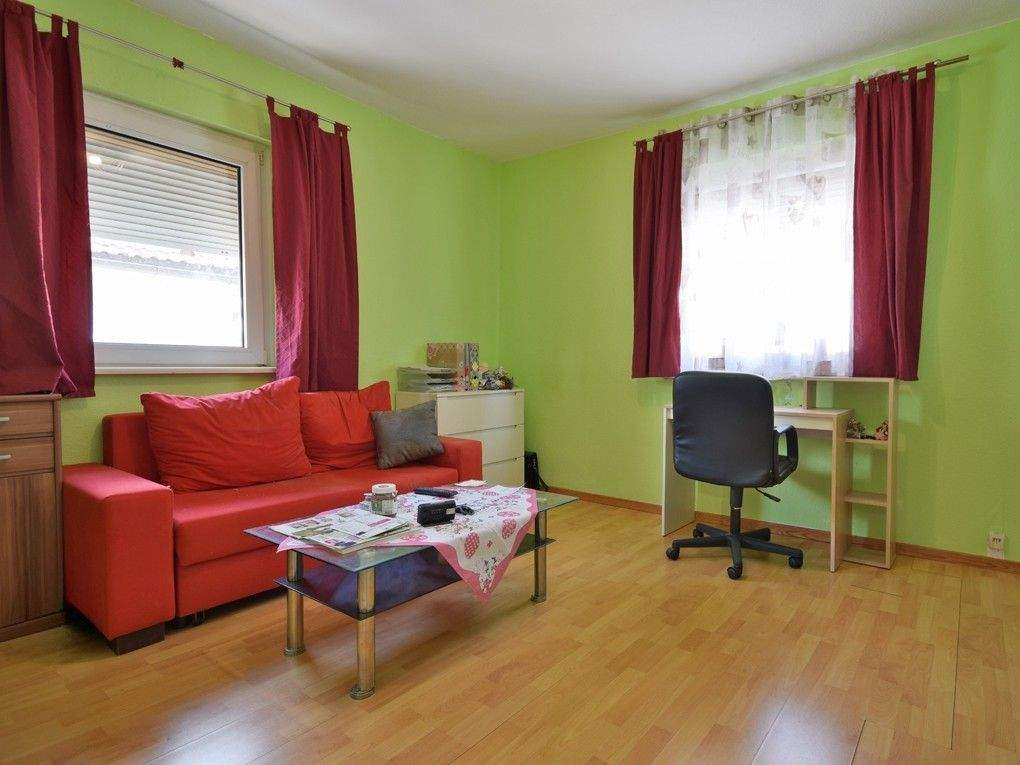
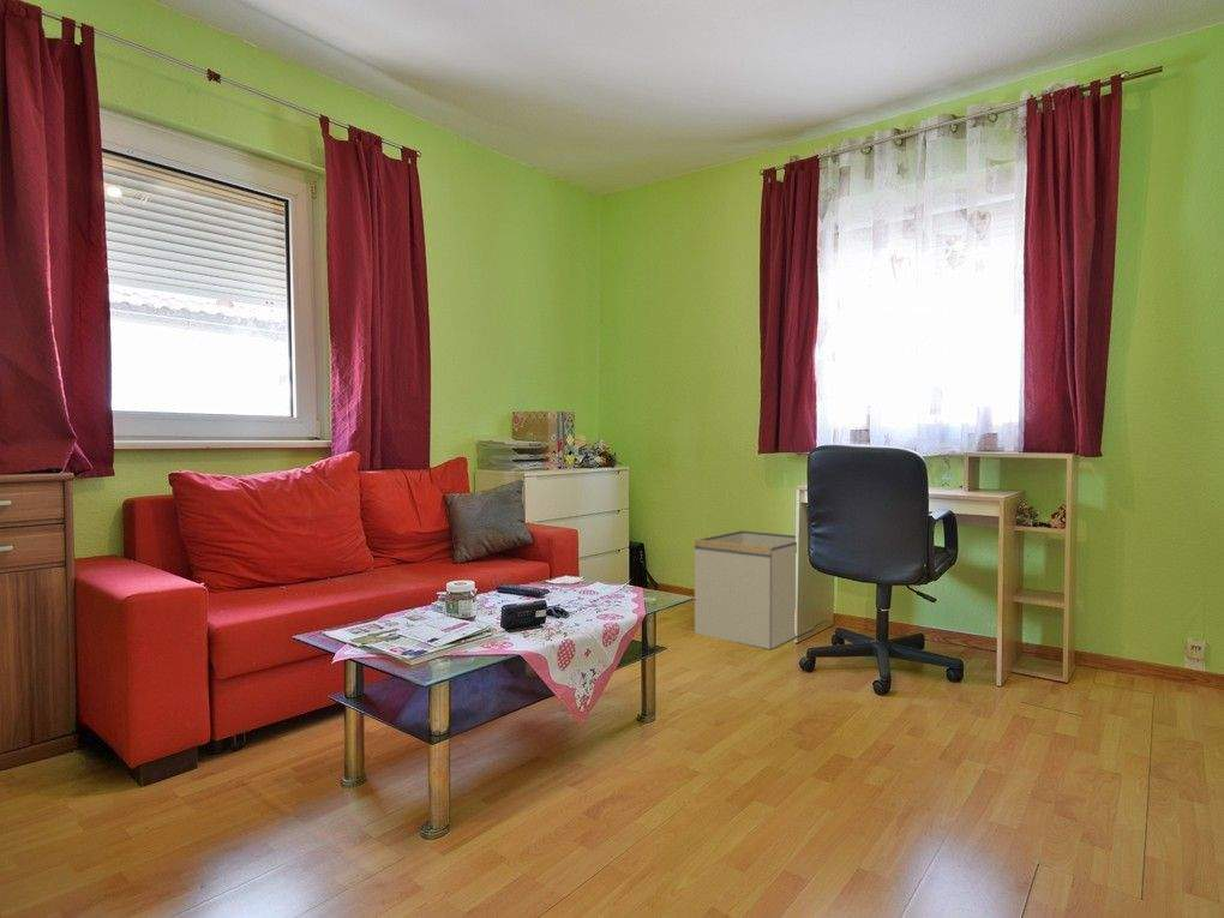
+ storage bin (755, 584)
